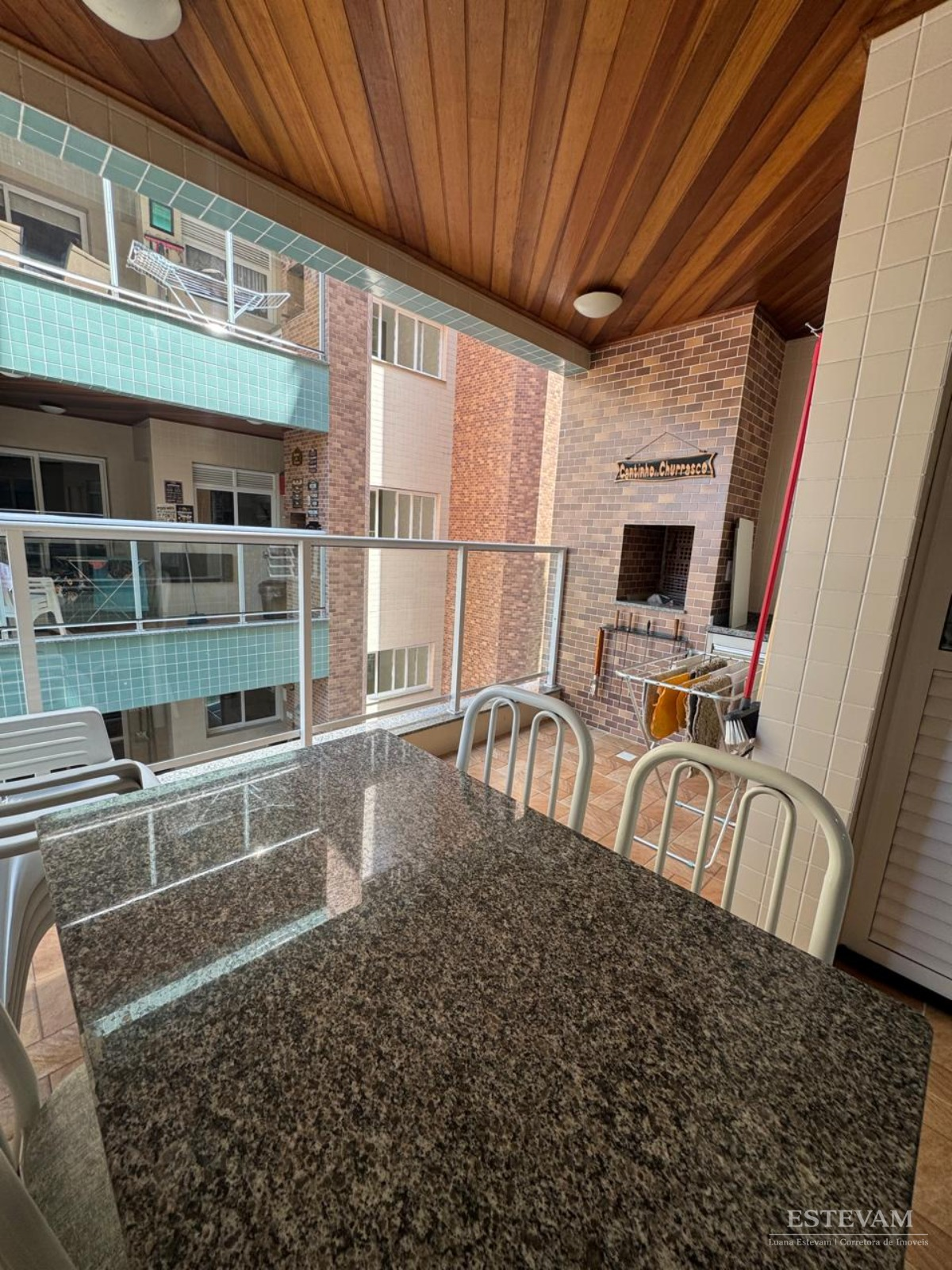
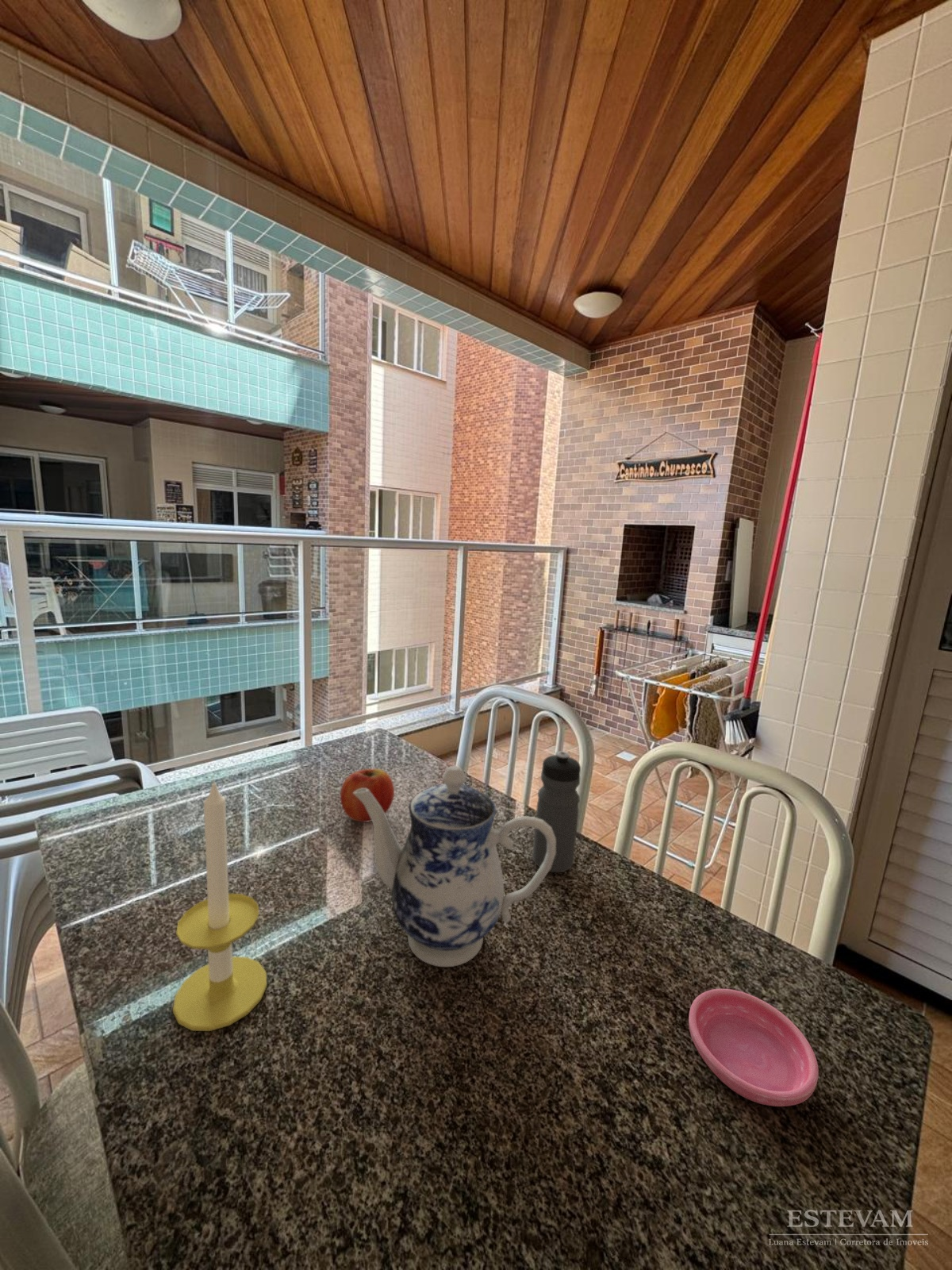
+ fruit (369, 790)
+ saucer (748, 1048)
+ teapot (450, 855)
+ water bottle (557, 808)
+ candle (217, 890)
